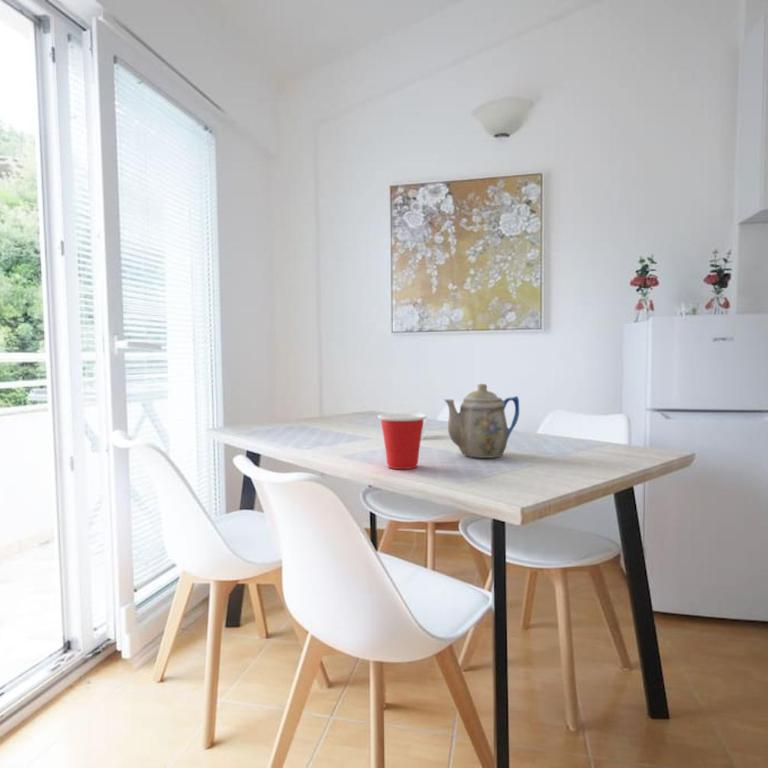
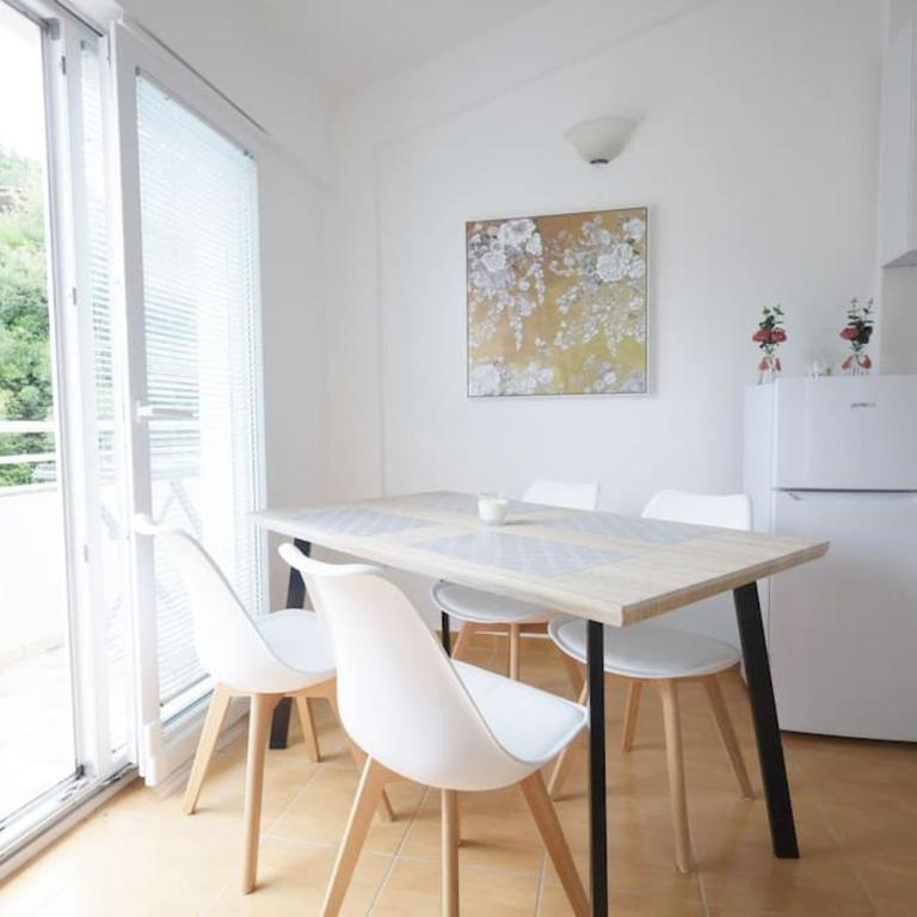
- teapot (482, 419)
- cup (402, 440)
